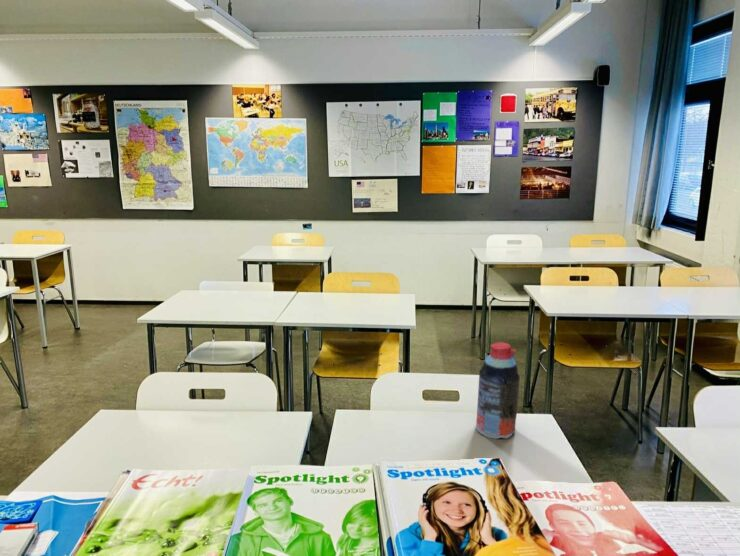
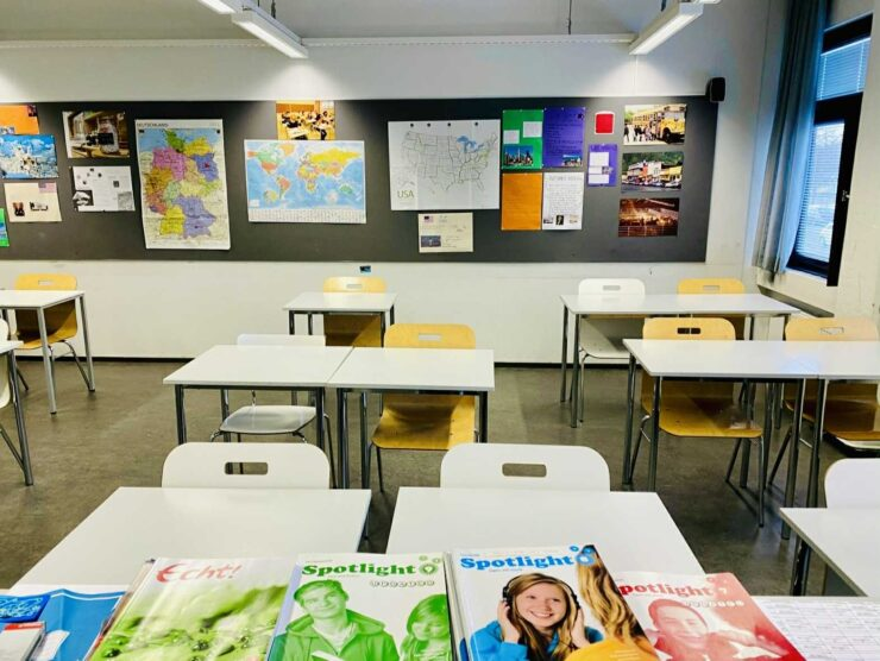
- bottle (498, 387)
